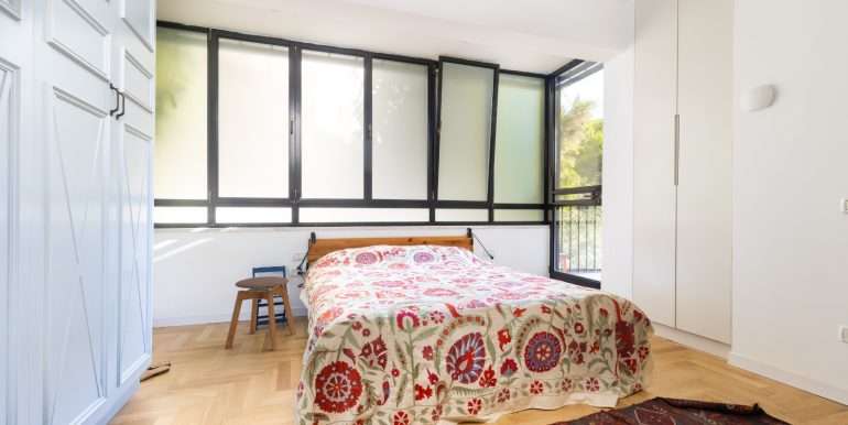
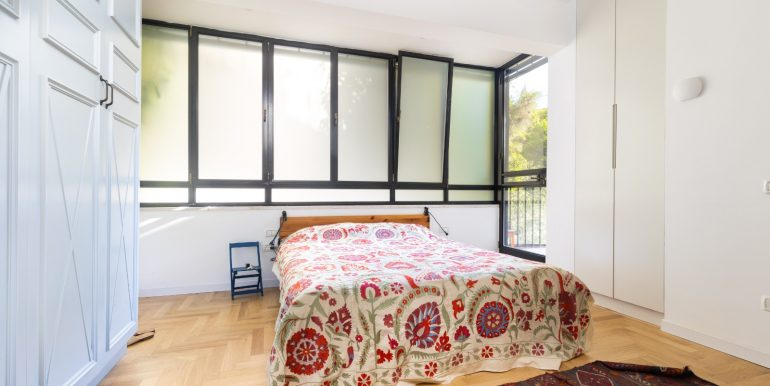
- stool (268, 308)
